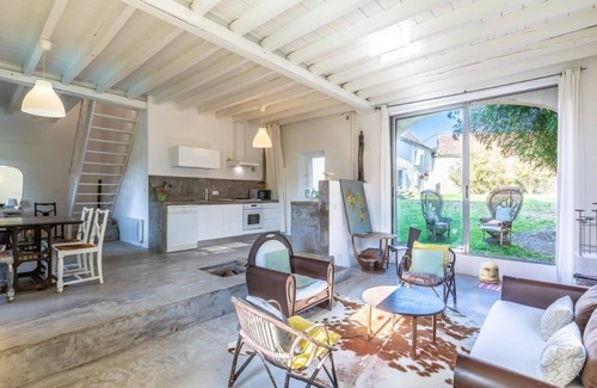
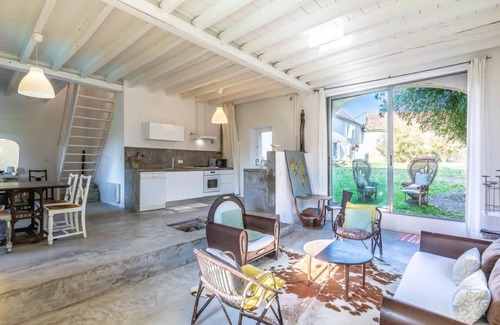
- basket (488, 269)
